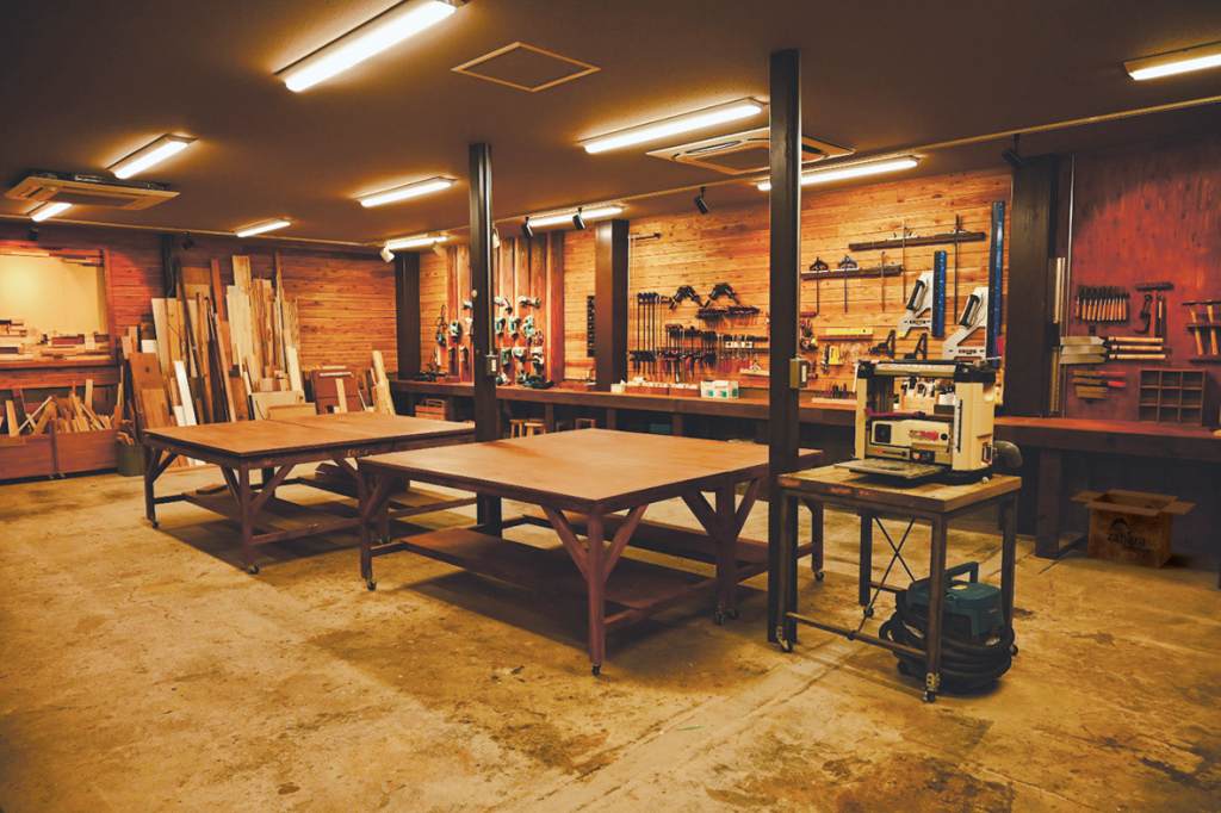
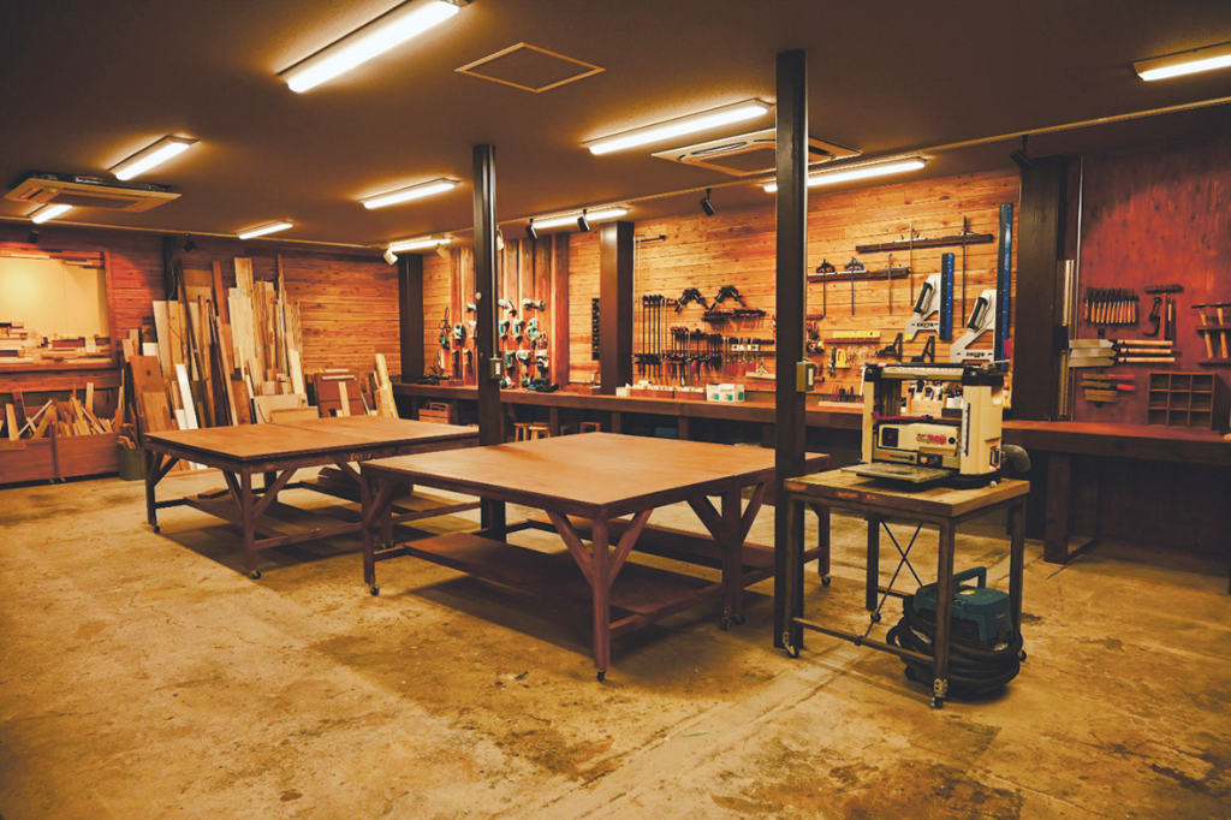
- cardboard box (1130, 528)
